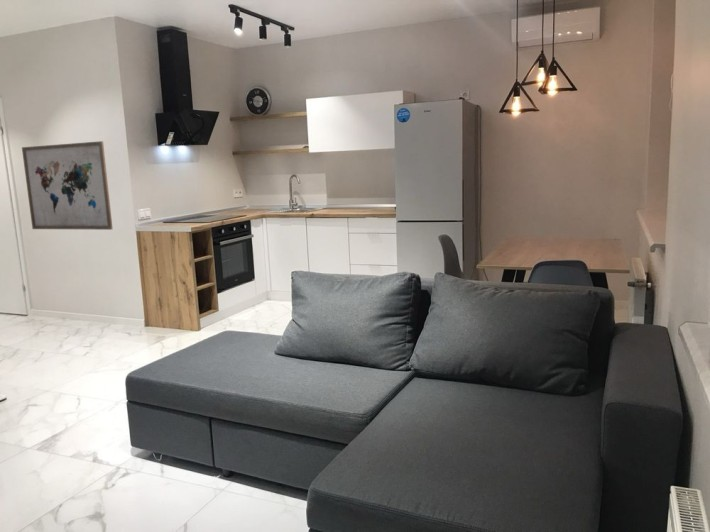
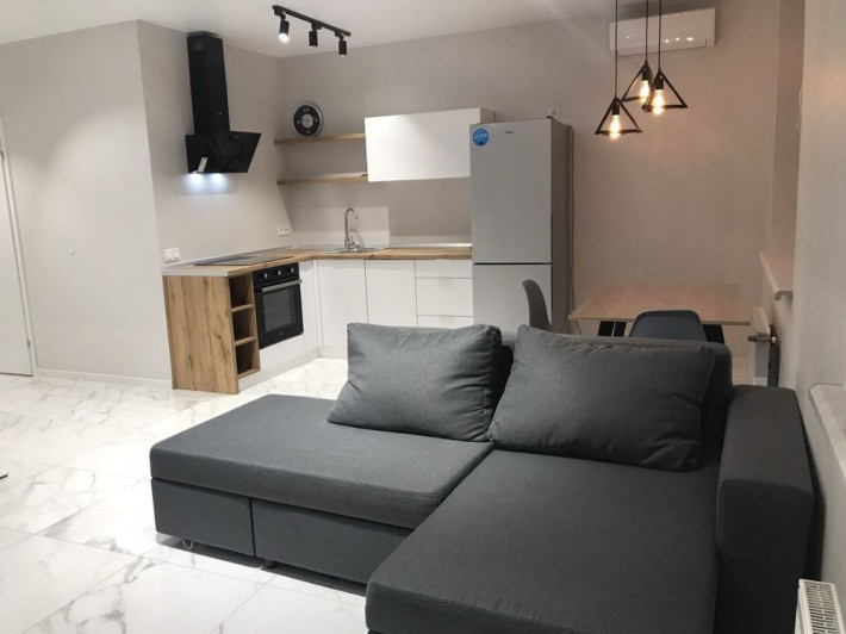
- wall art (66, 187)
